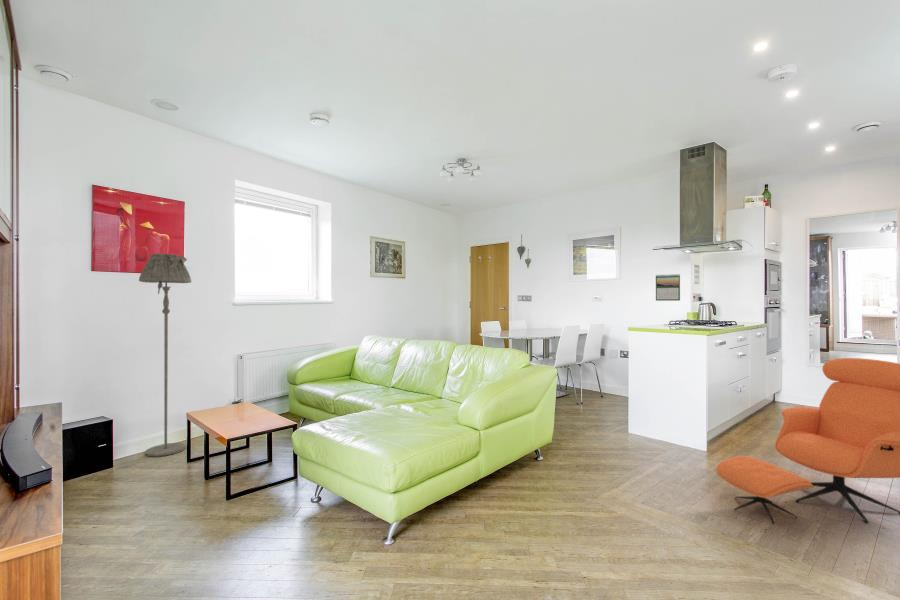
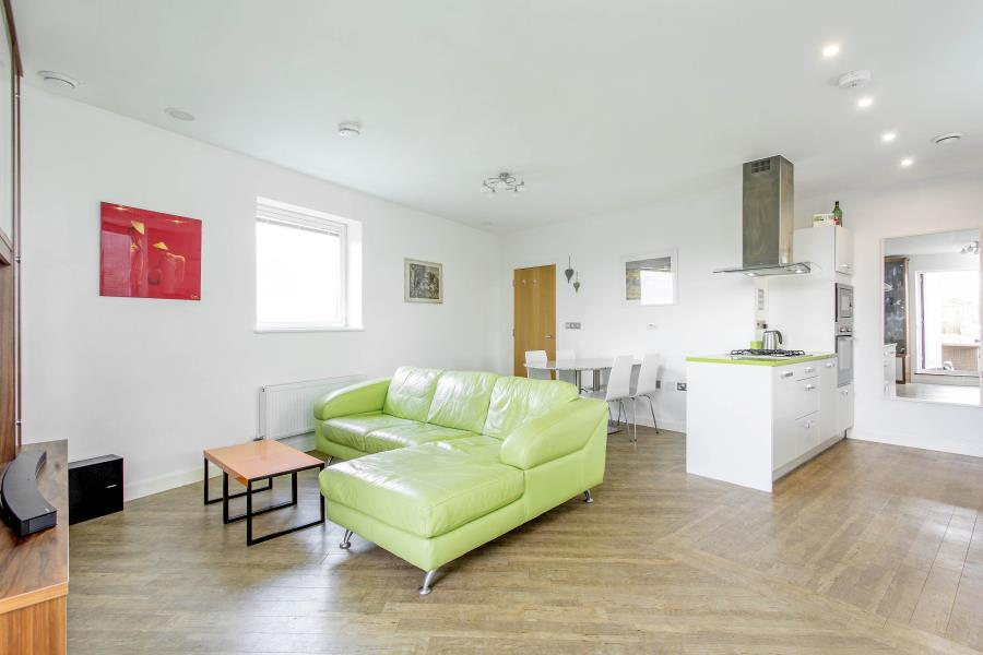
- calendar (667, 287)
- armchair (810, 433)
- floor lamp (165, 352)
